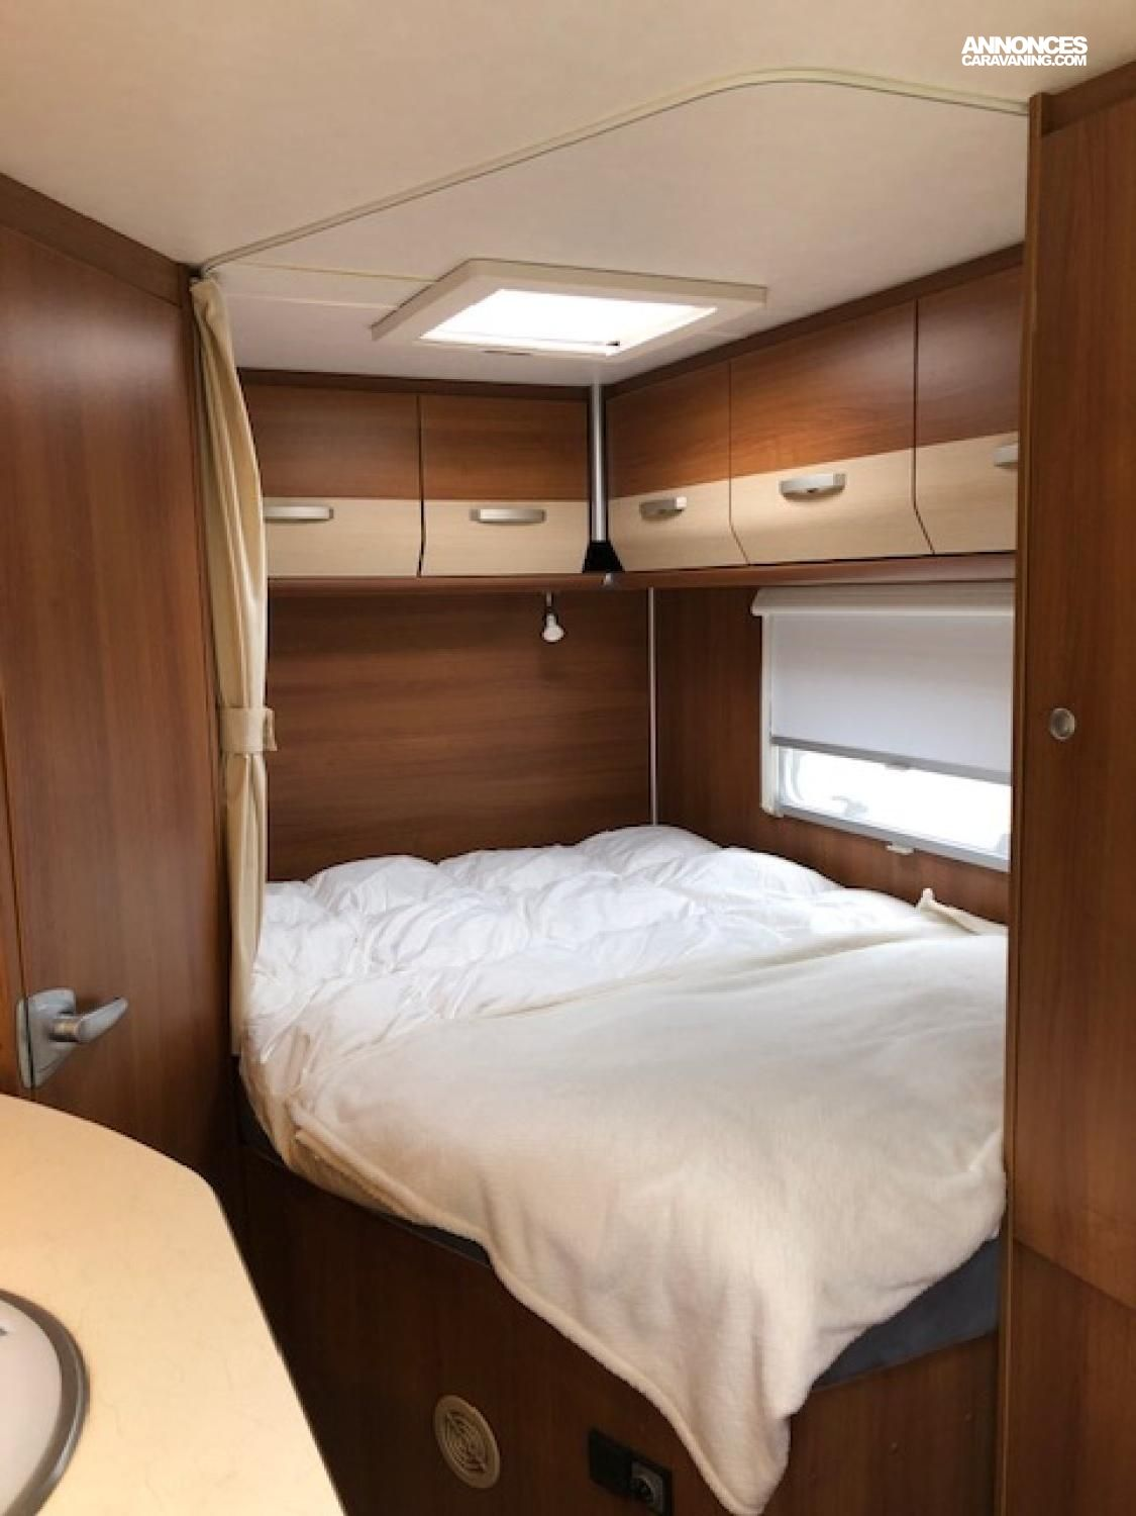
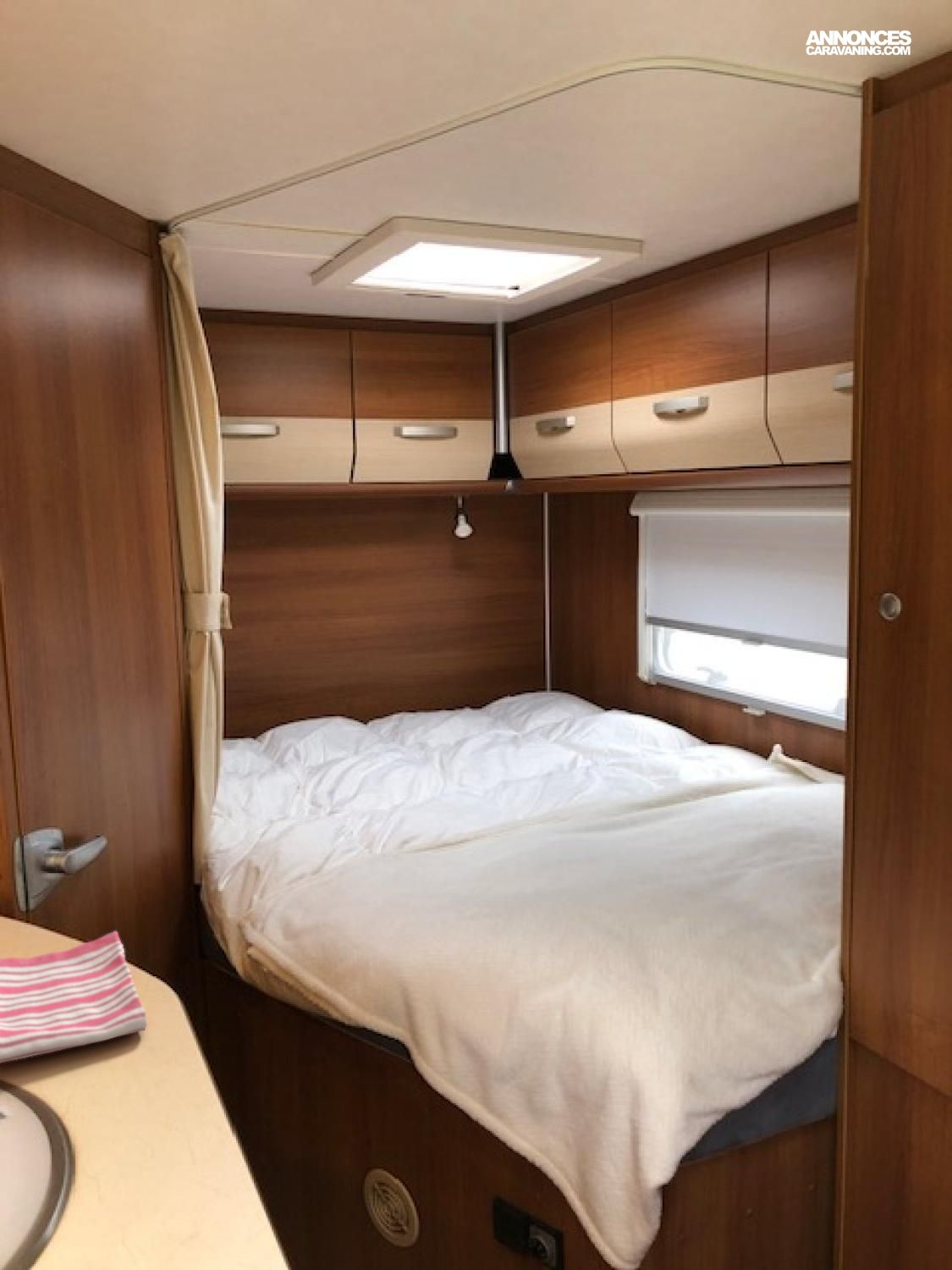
+ dish towel (57, 992)
